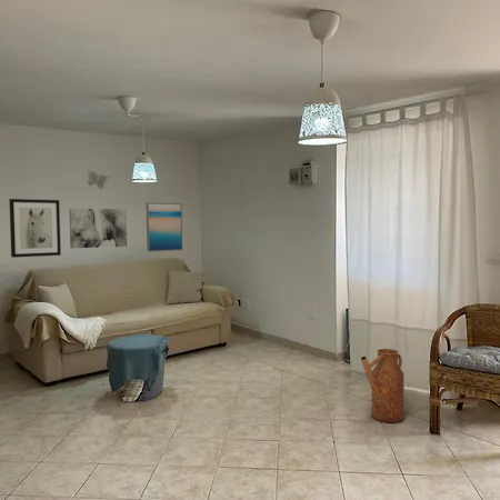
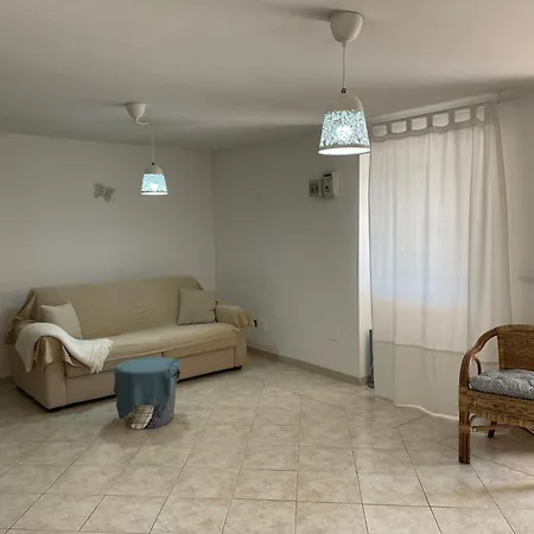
- wall art (99, 228)
- wall art (36, 228)
- wall art (164, 227)
- watering can (382, 384)
